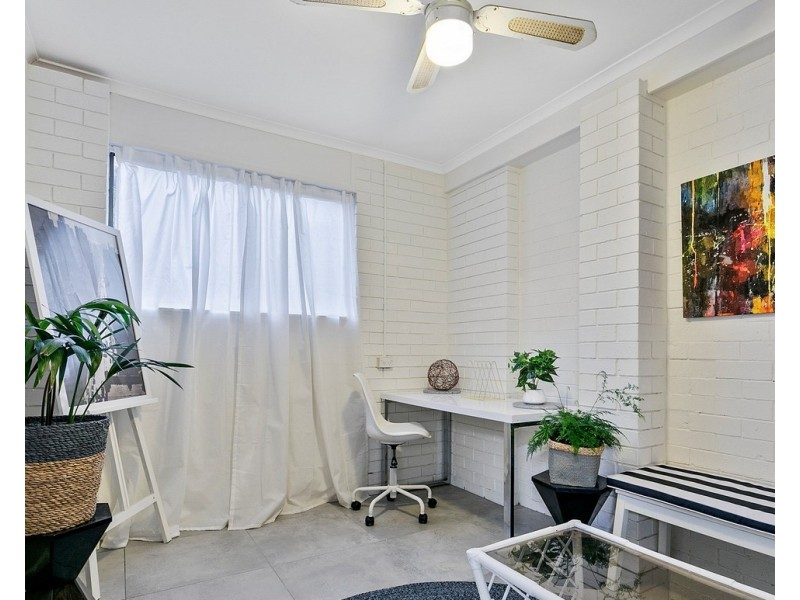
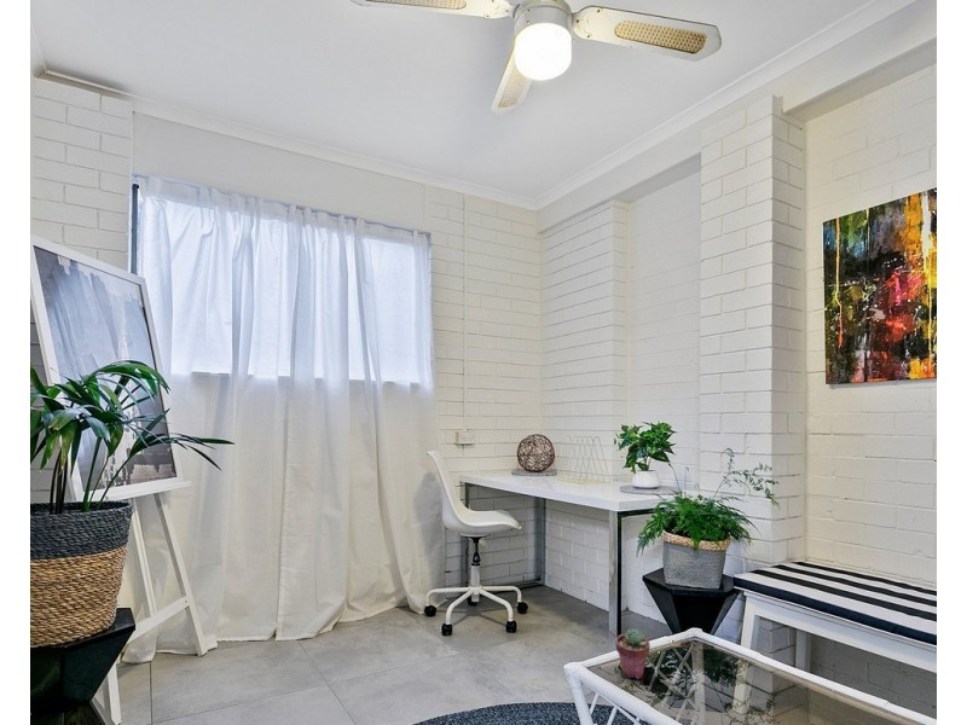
+ potted succulent (632, 650)
